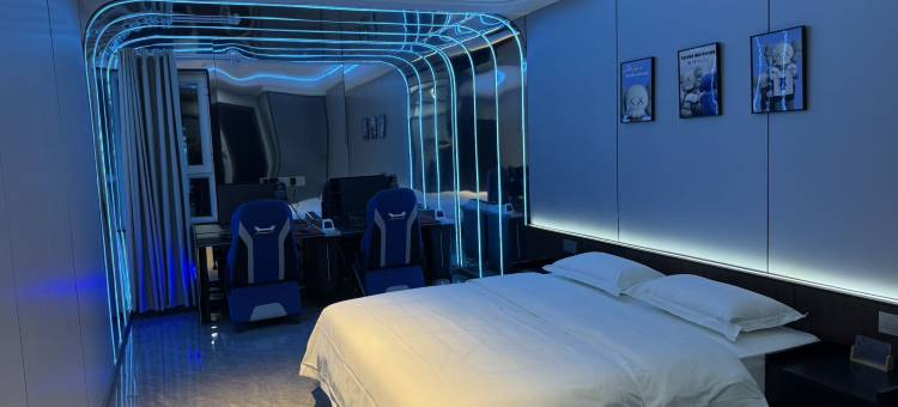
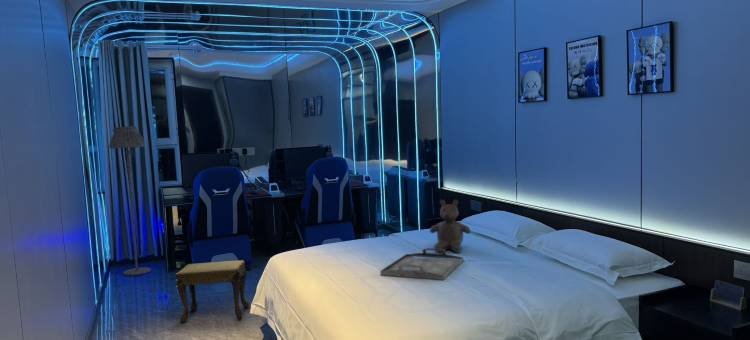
+ serving tray (423, 262)
+ footstool (213, 282)
+ teddy bear (448, 225)
+ floor lamp (131, 200)
